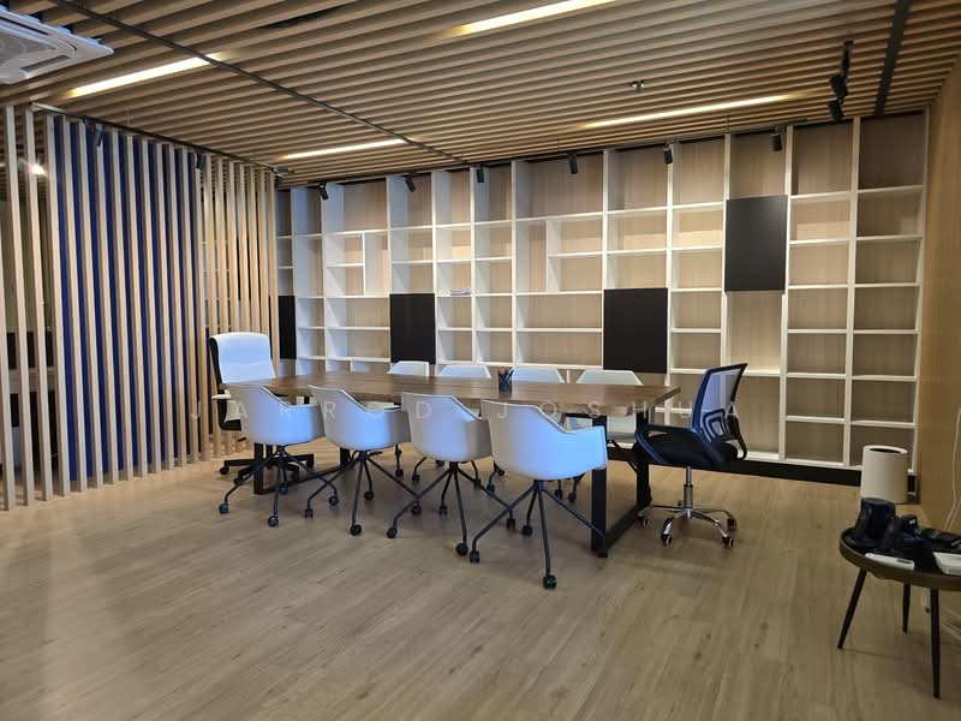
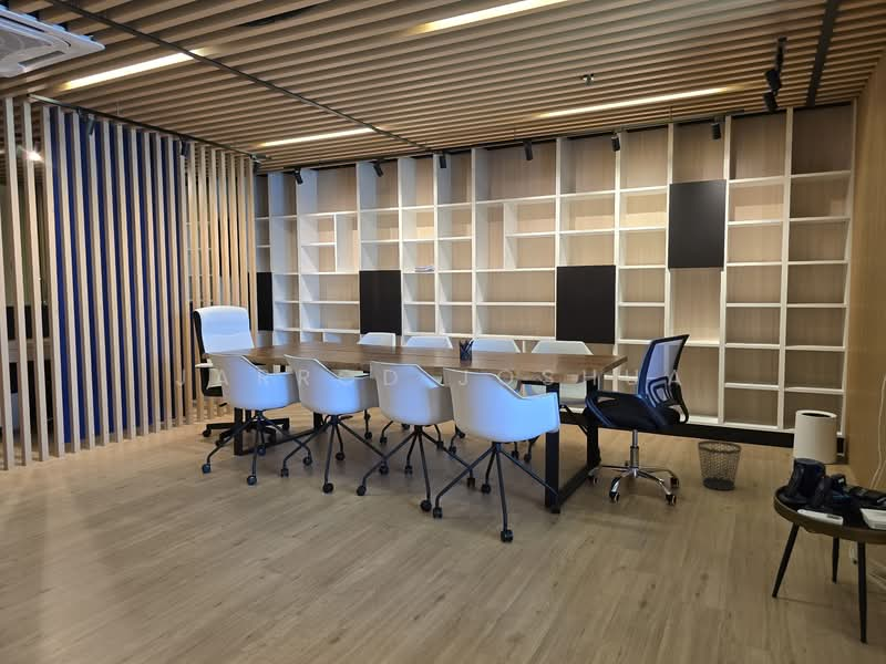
+ wastebasket (718, 466)
